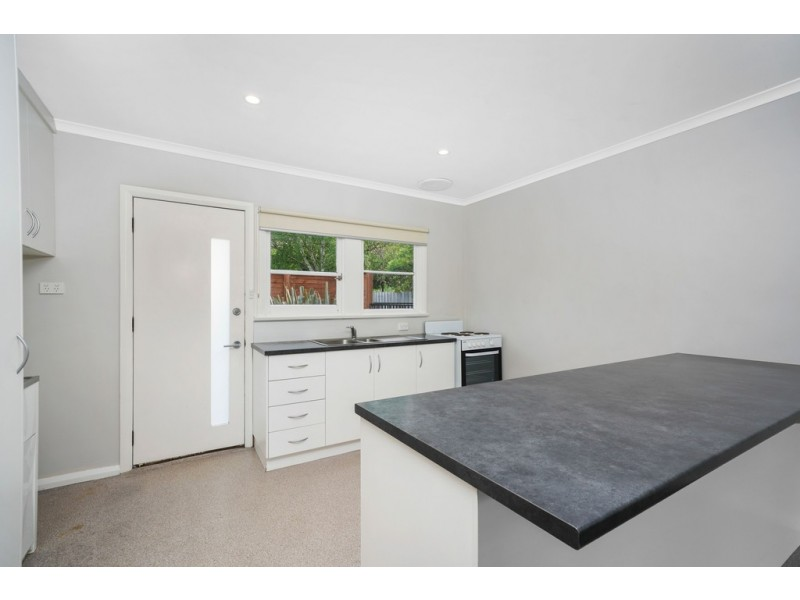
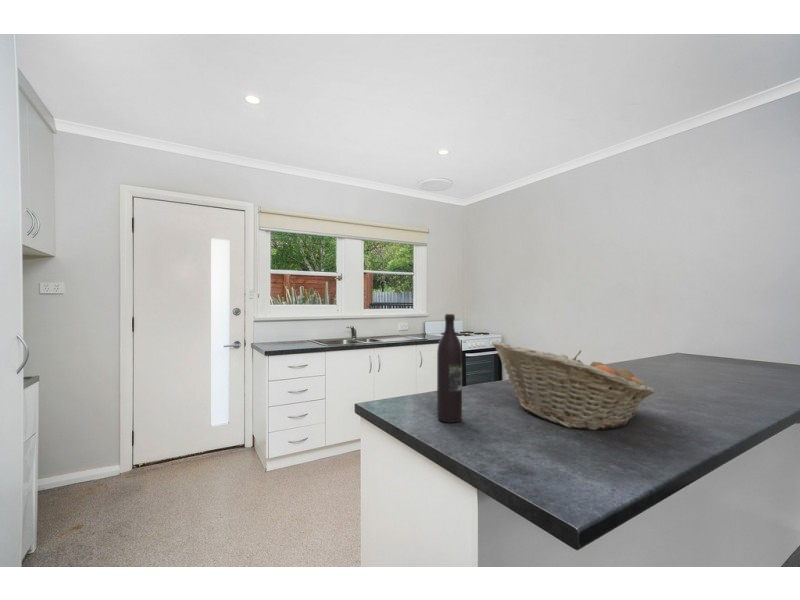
+ wine bottle (449, 366)
+ fruit basket (562, 376)
